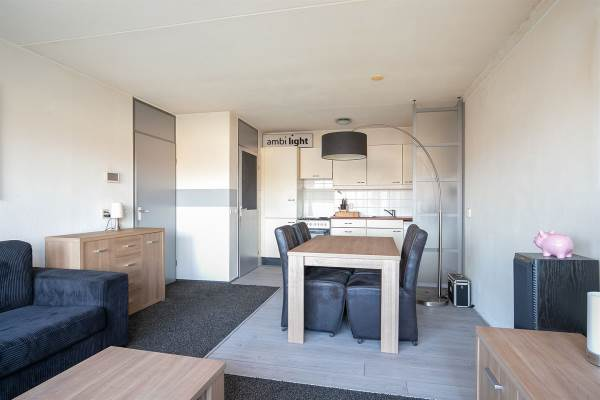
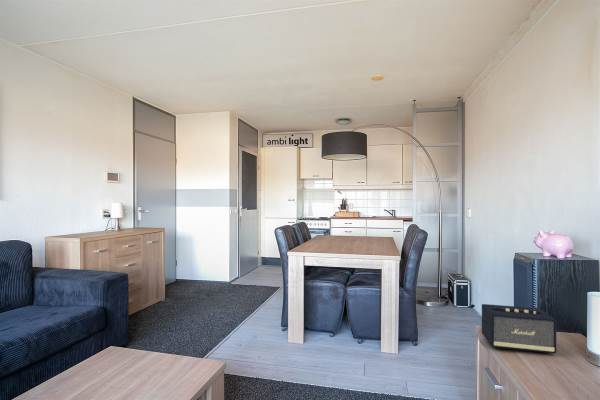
+ speaker (516, 327)
